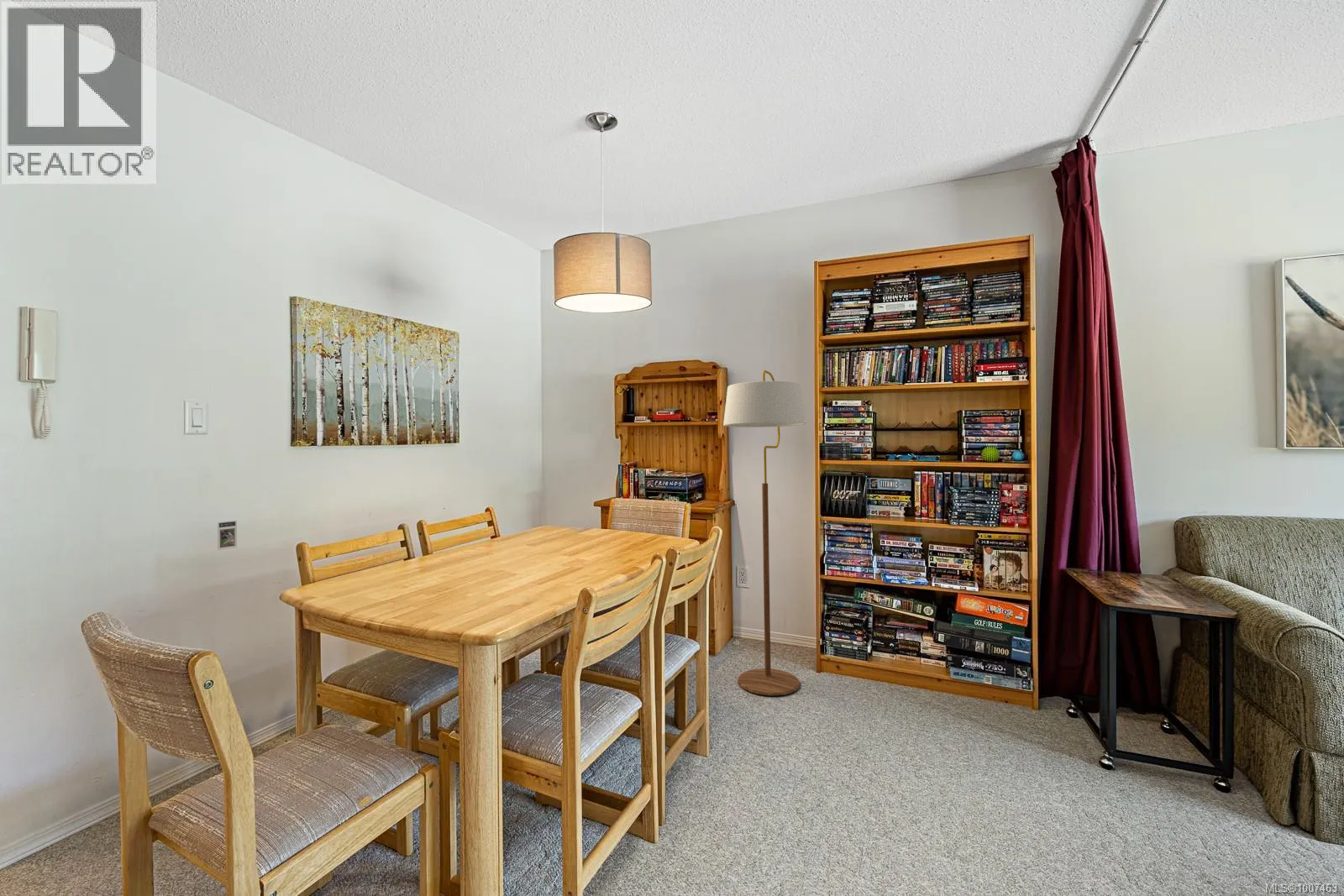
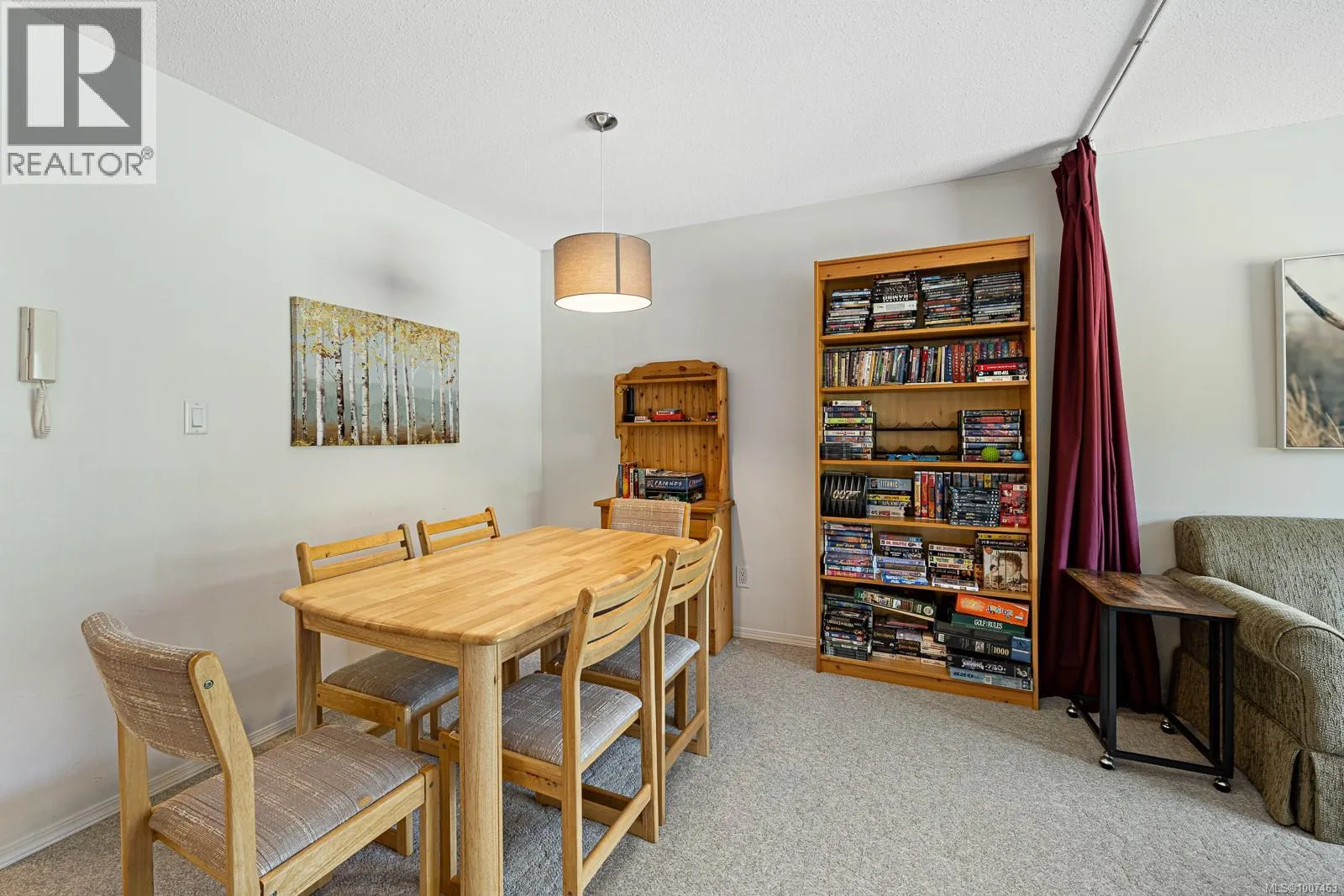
- floor lamp (767, 524)
- trading card (227, 535)
